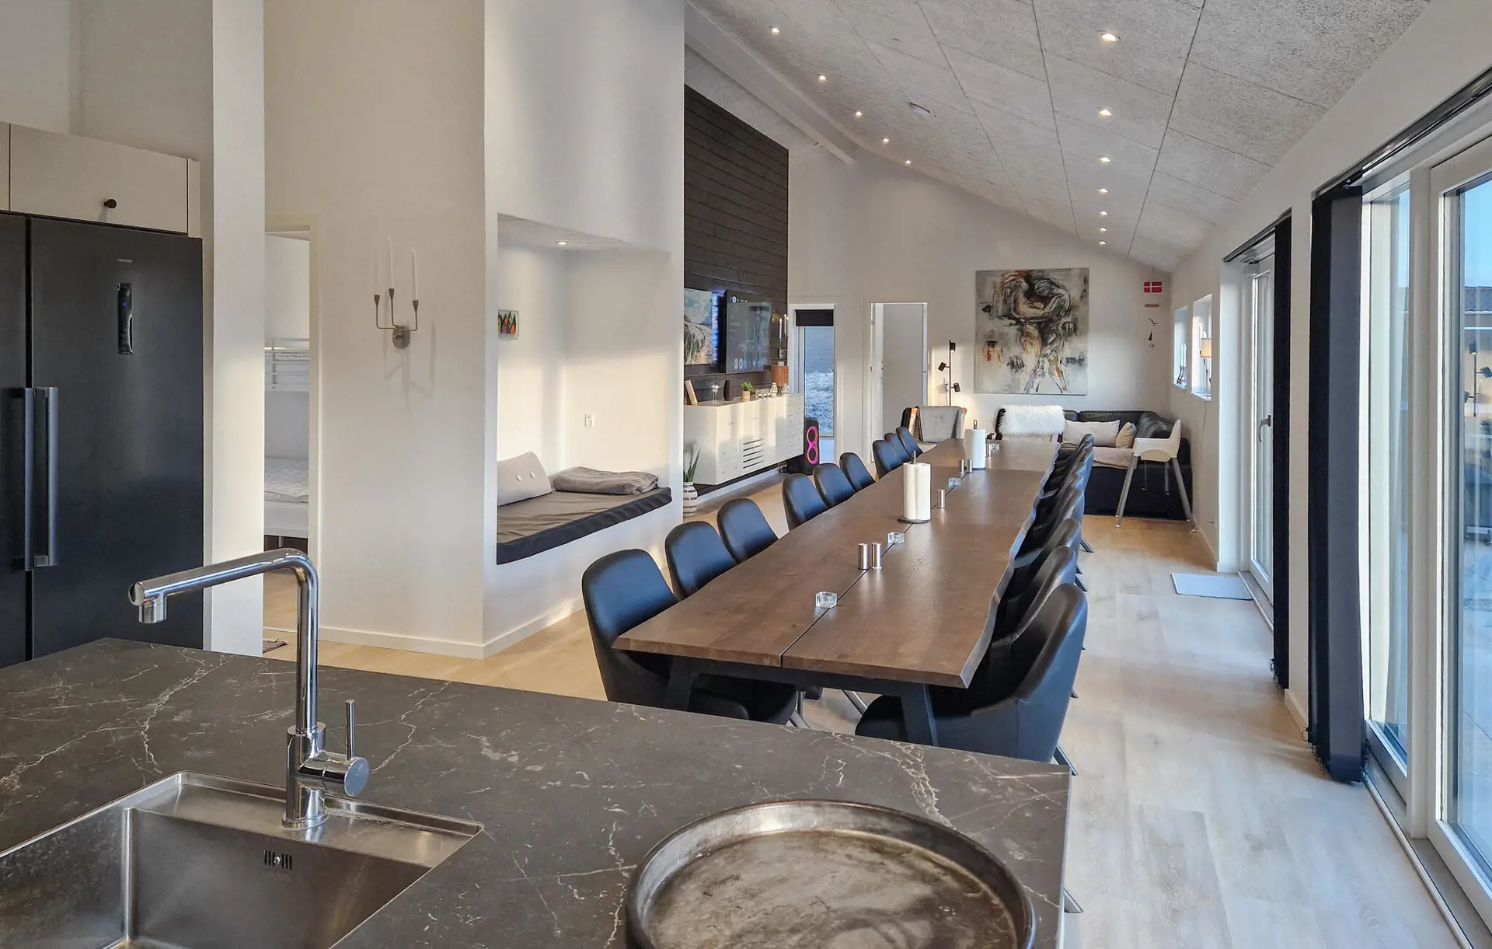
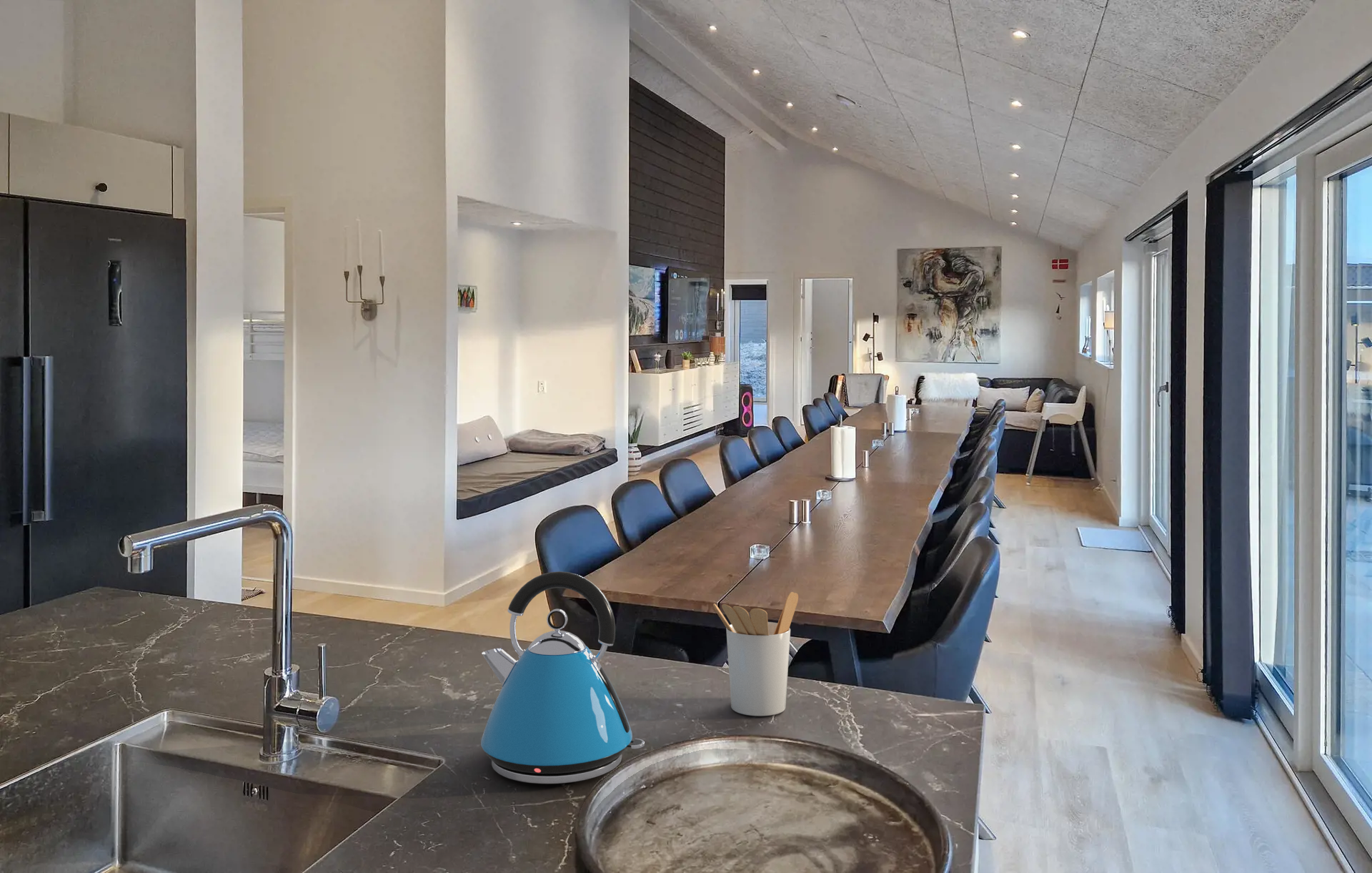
+ utensil holder (754, 652)
+ kettle (562, 666)
